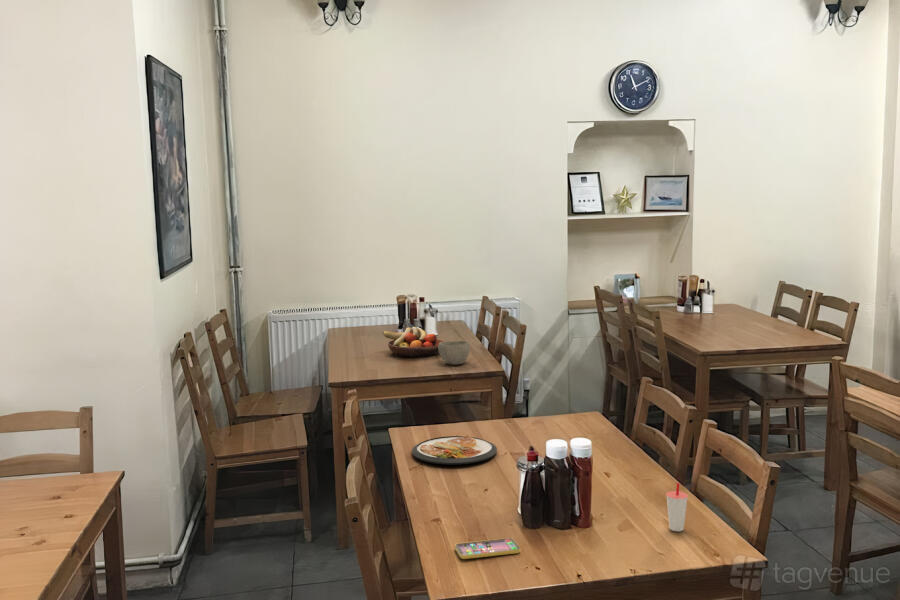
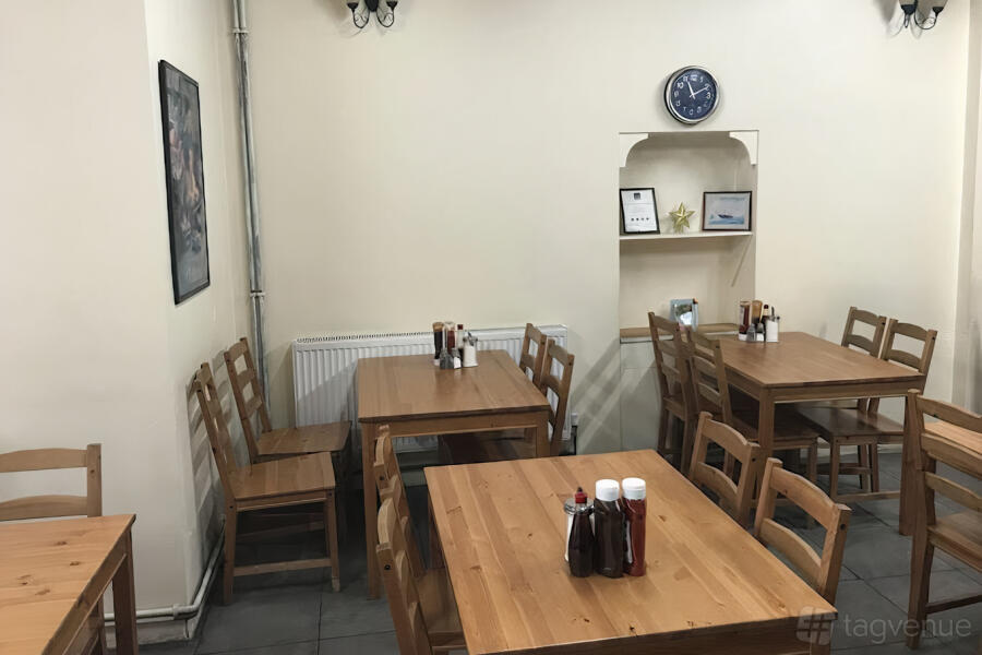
- dish (454, 447)
- fruit bowl (416, 340)
- smartphone (487, 548)
- cup (676, 505)
- bowl (454, 352)
